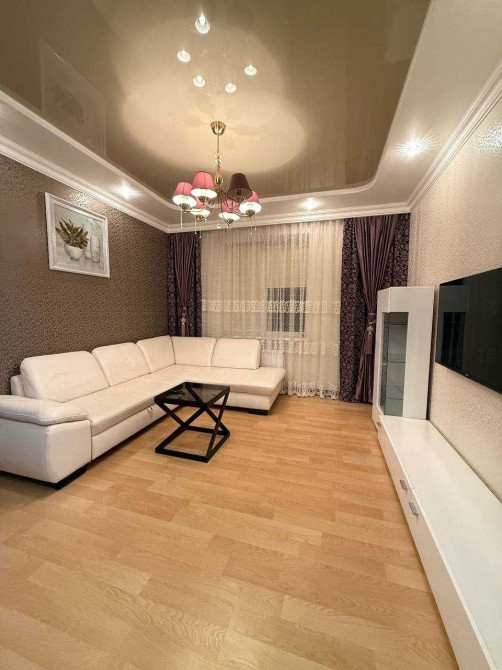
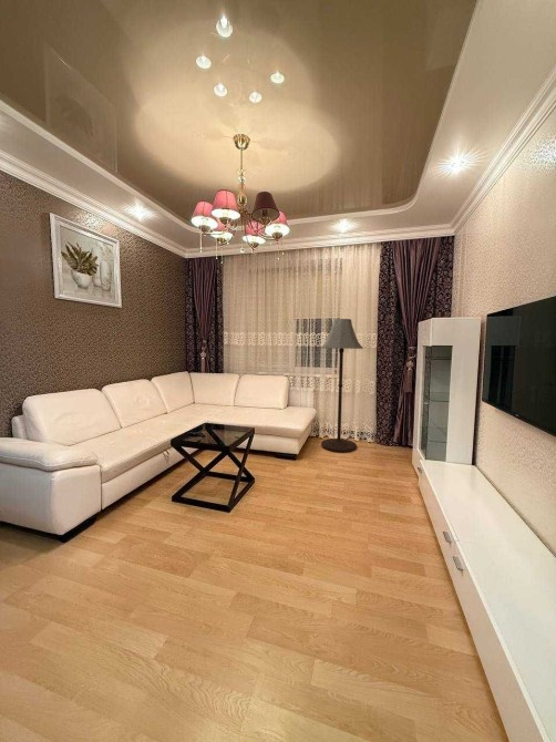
+ floor lamp (340, 383)
